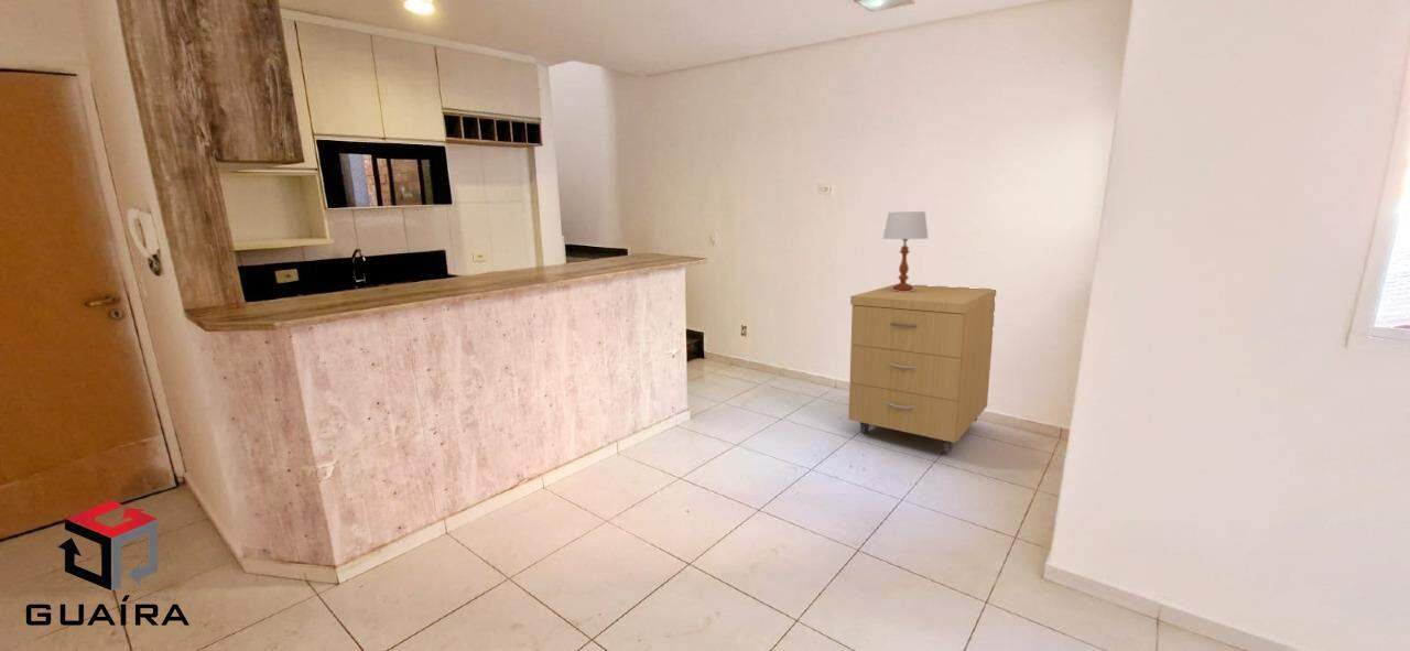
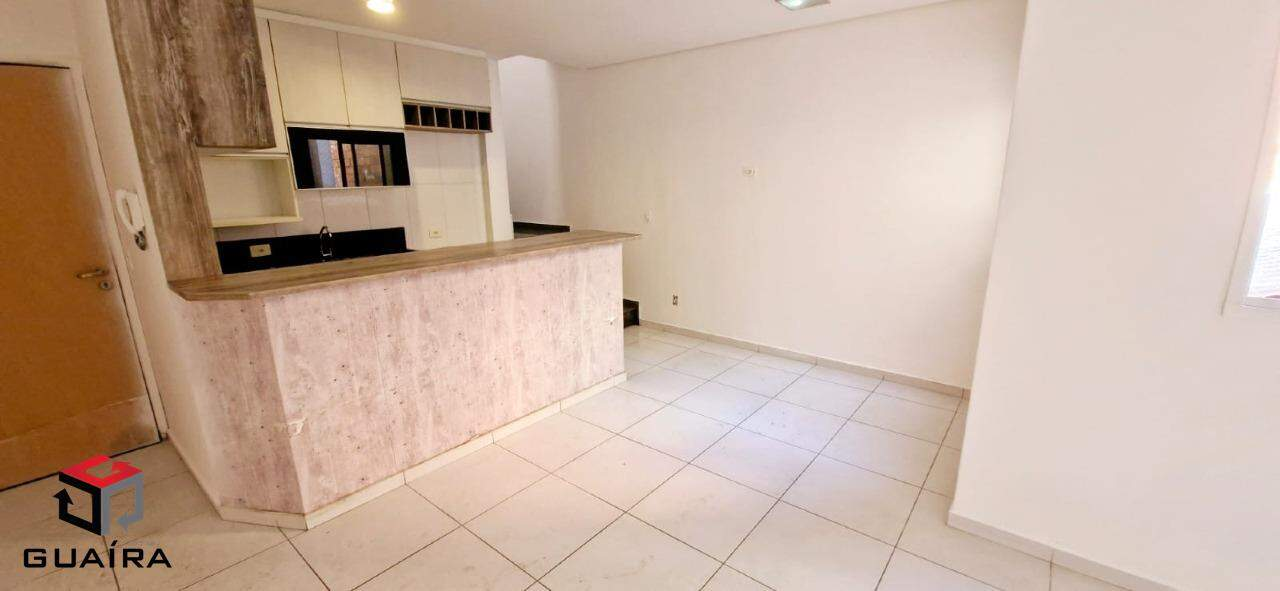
- table lamp (904, 251)
- storage cabinet (921, 361)
